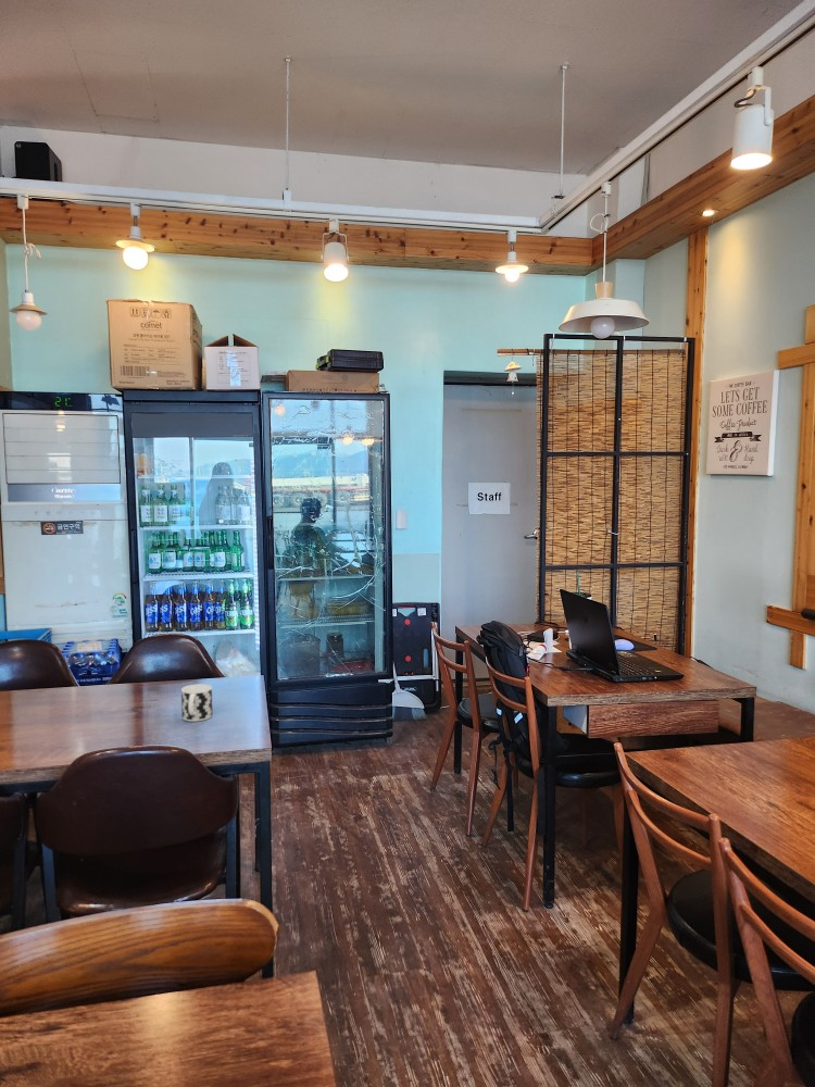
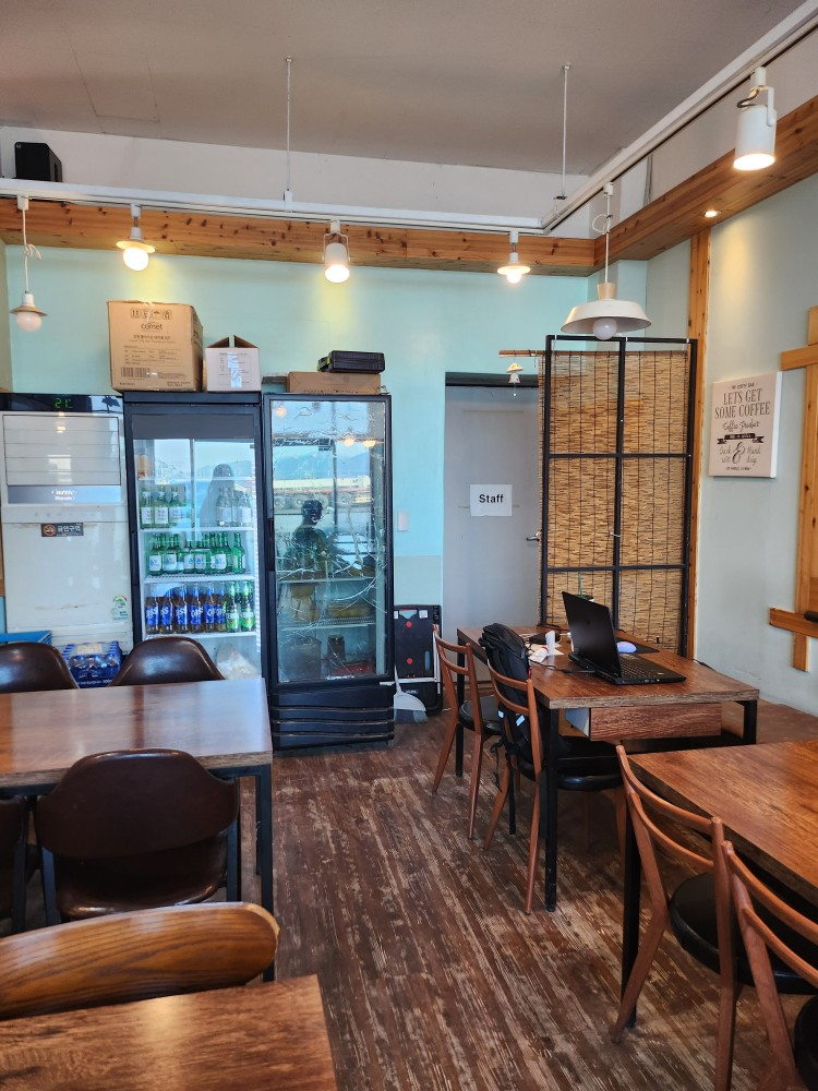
- cup (196, 703)
